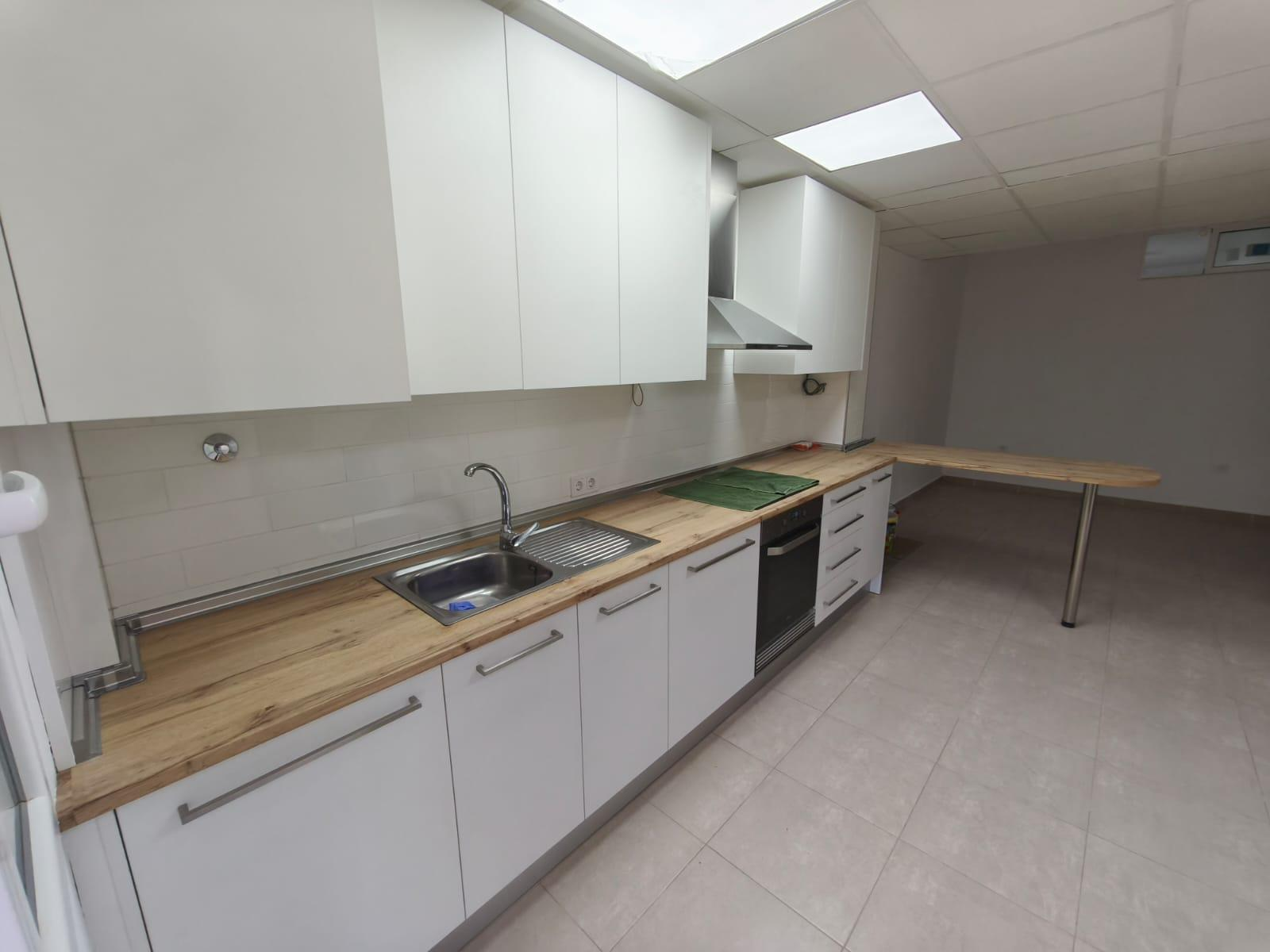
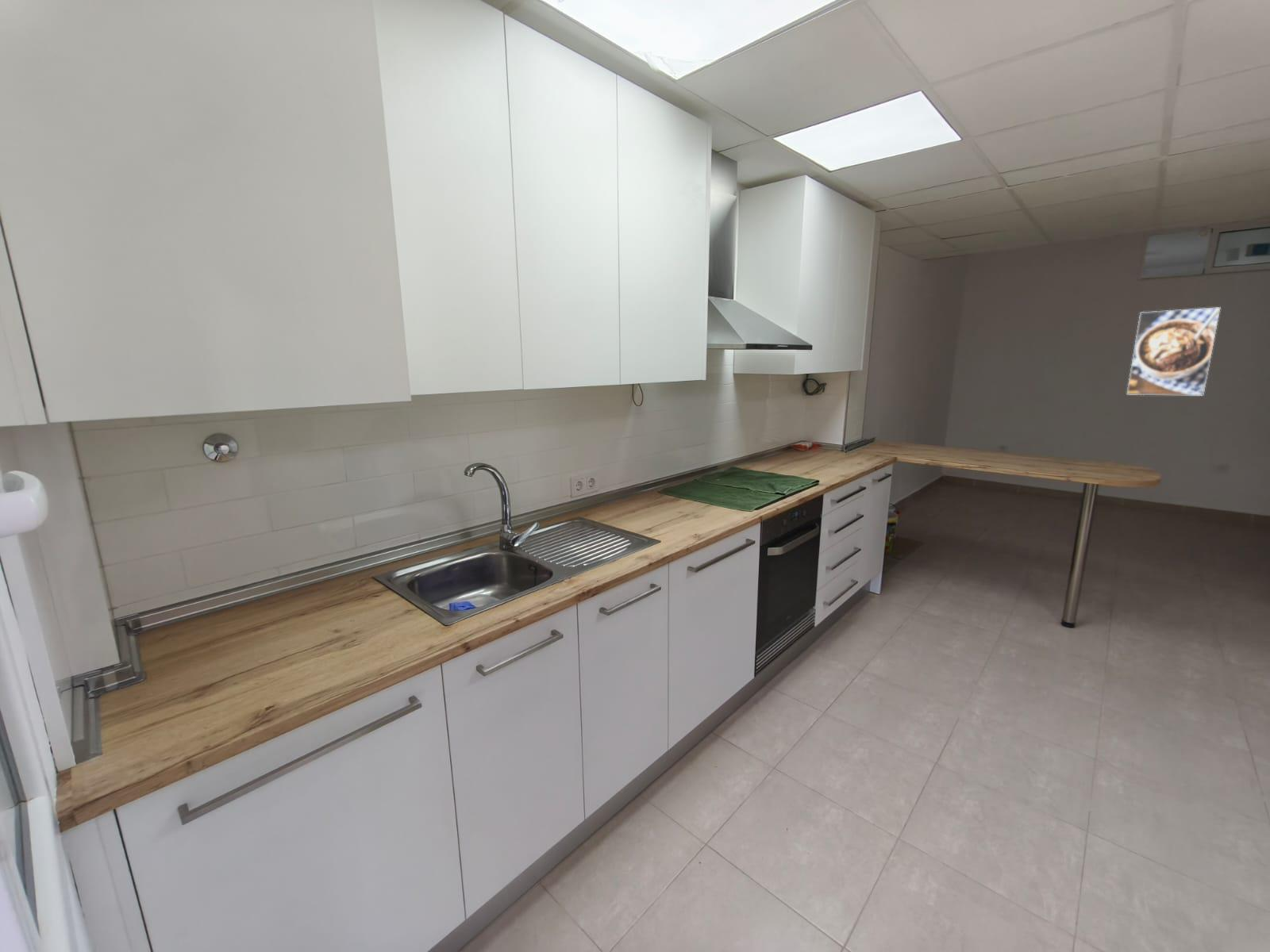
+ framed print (1171, 353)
